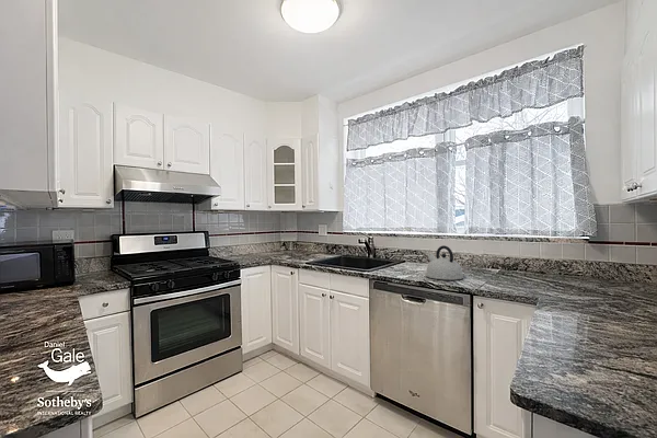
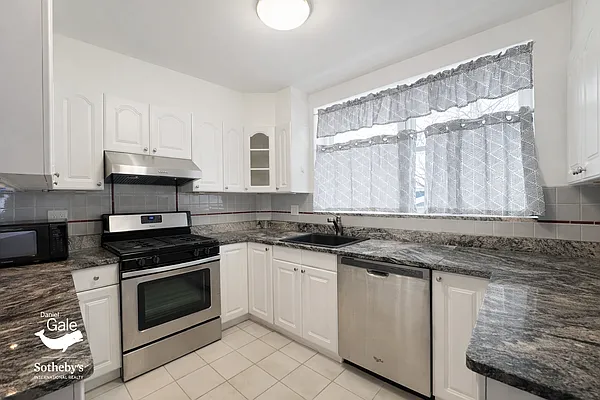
- kettle (442, 261)
